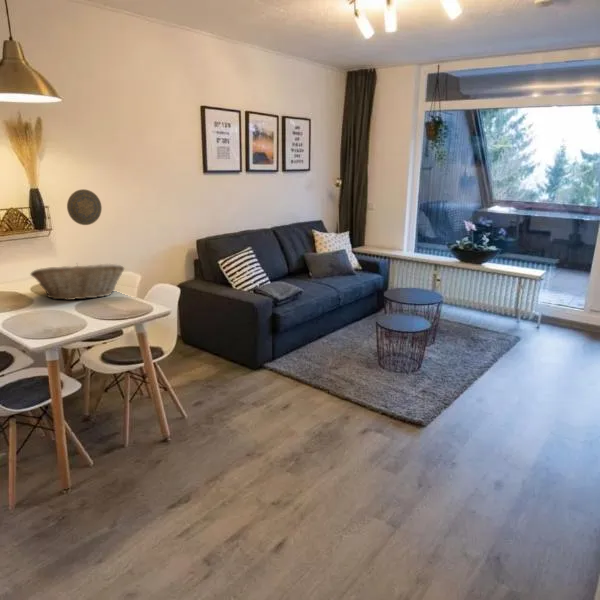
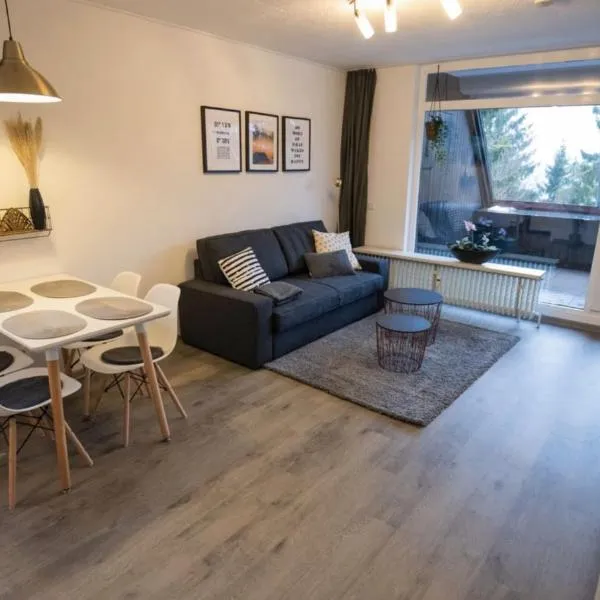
- decorative plate (85, 207)
- fruit basket (79, 277)
